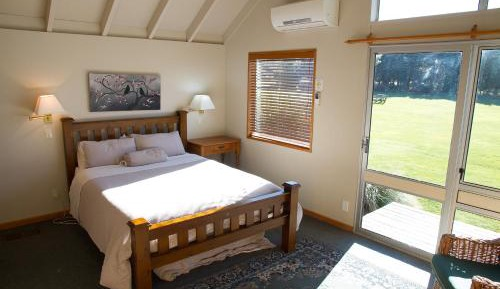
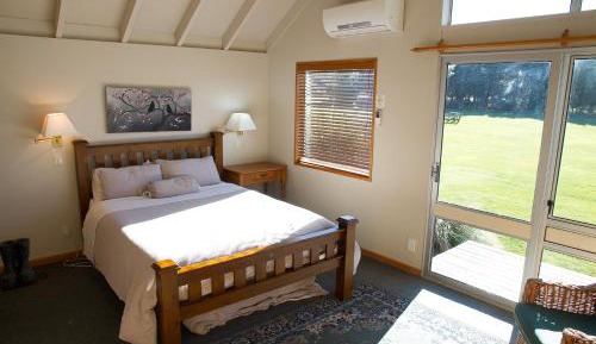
+ boots (15, 261)
